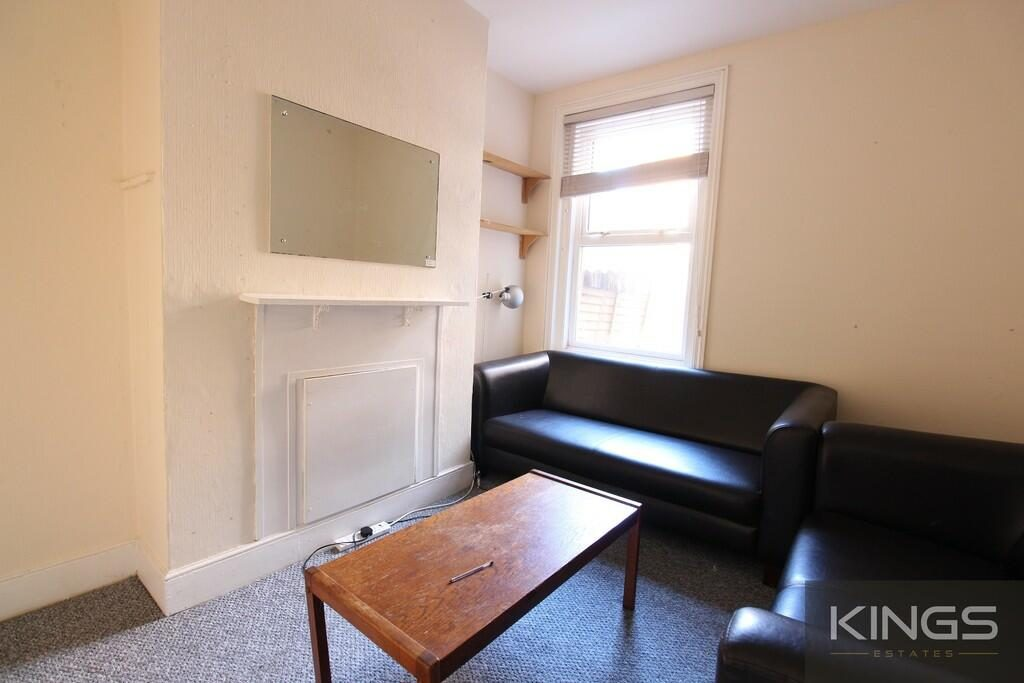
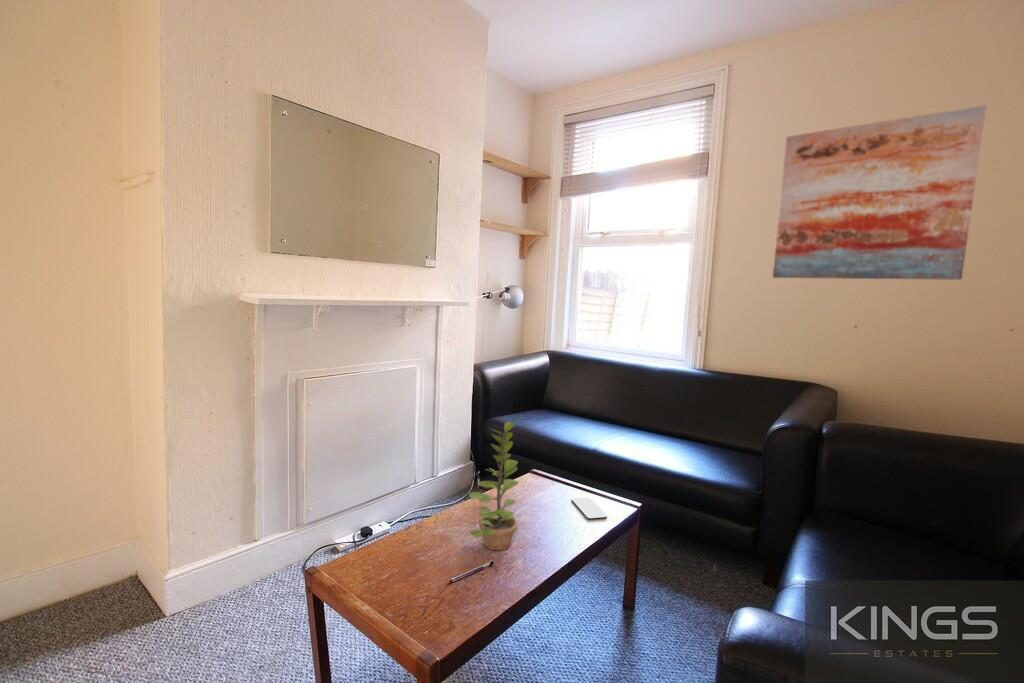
+ plant (496, 486)
+ wall art (866, 202)
+ smartphone (588, 508)
